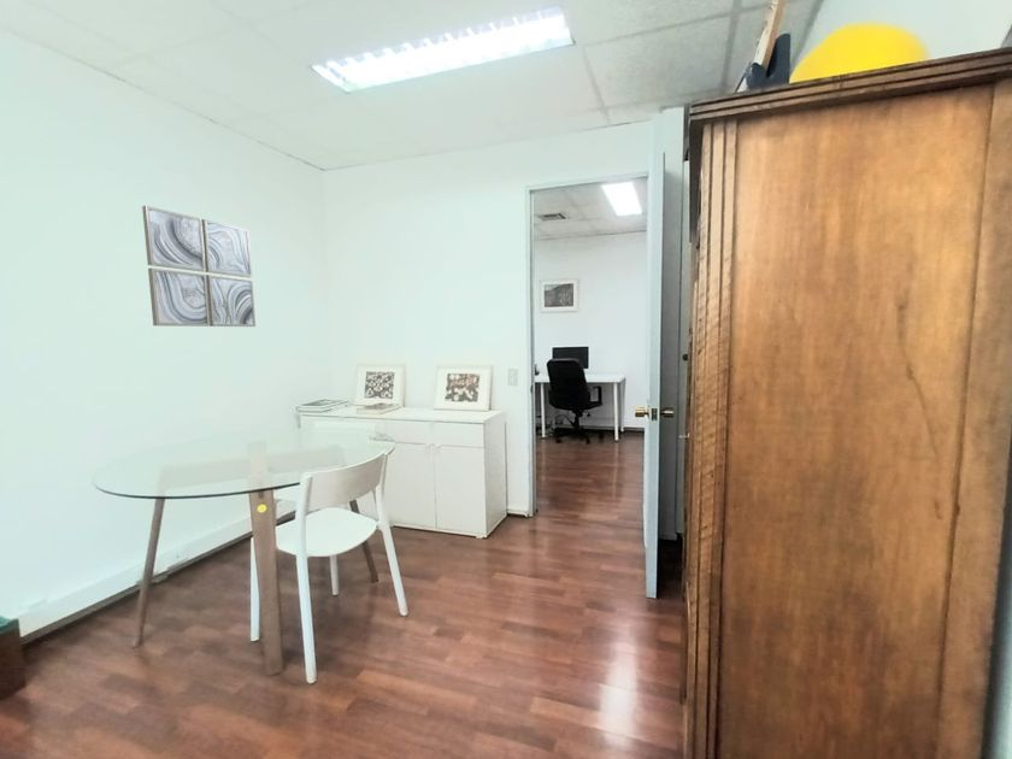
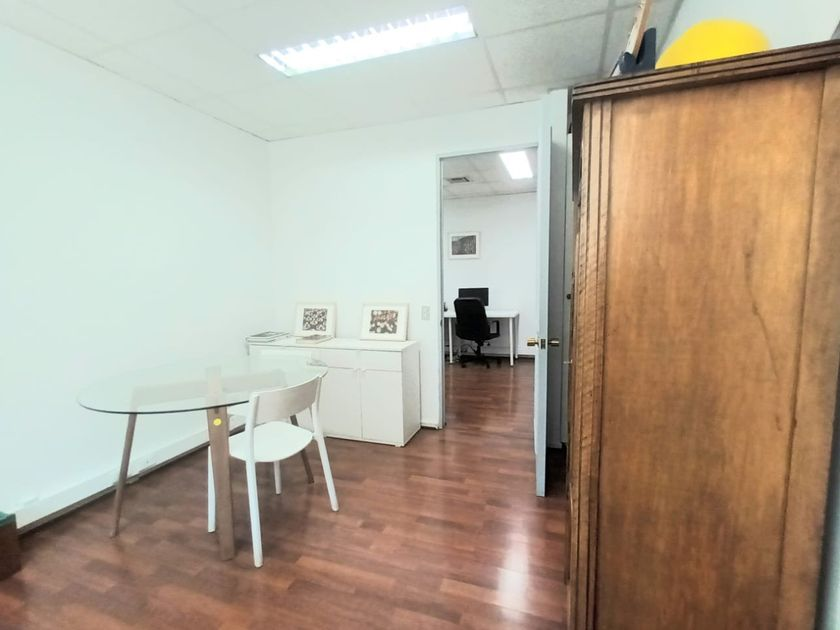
- wall art (205, 271)
